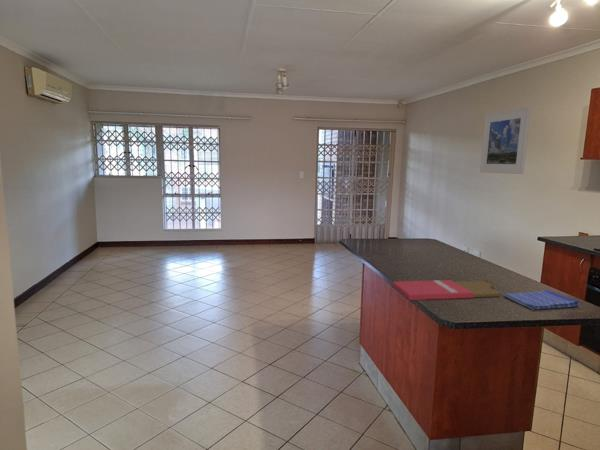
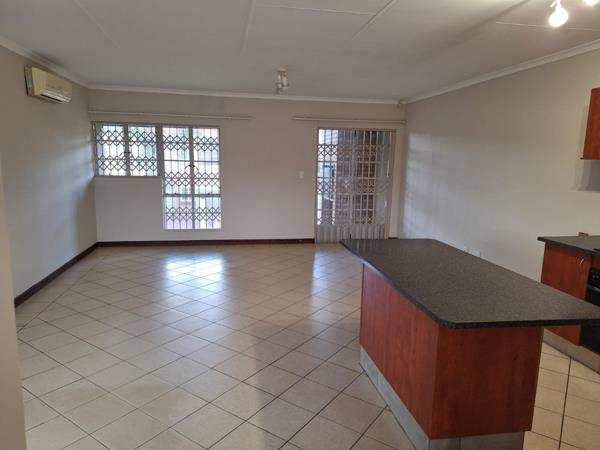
- cutting board (450, 287)
- dish towel (540, 298)
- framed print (503, 142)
